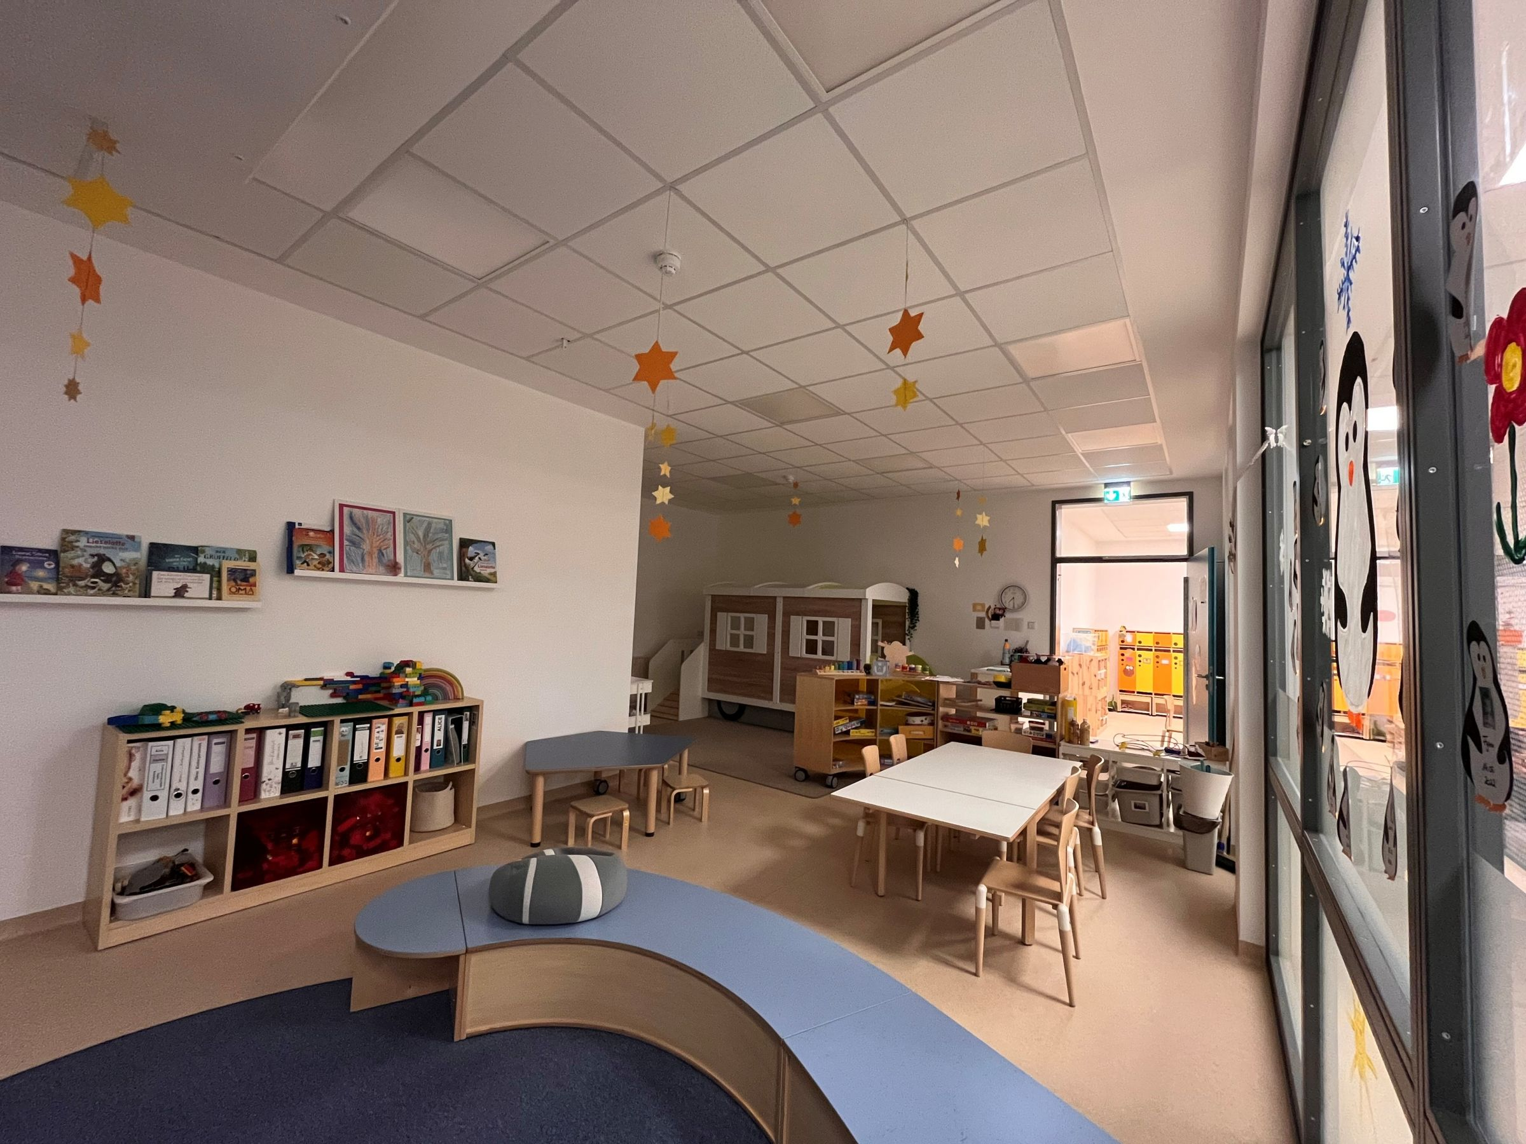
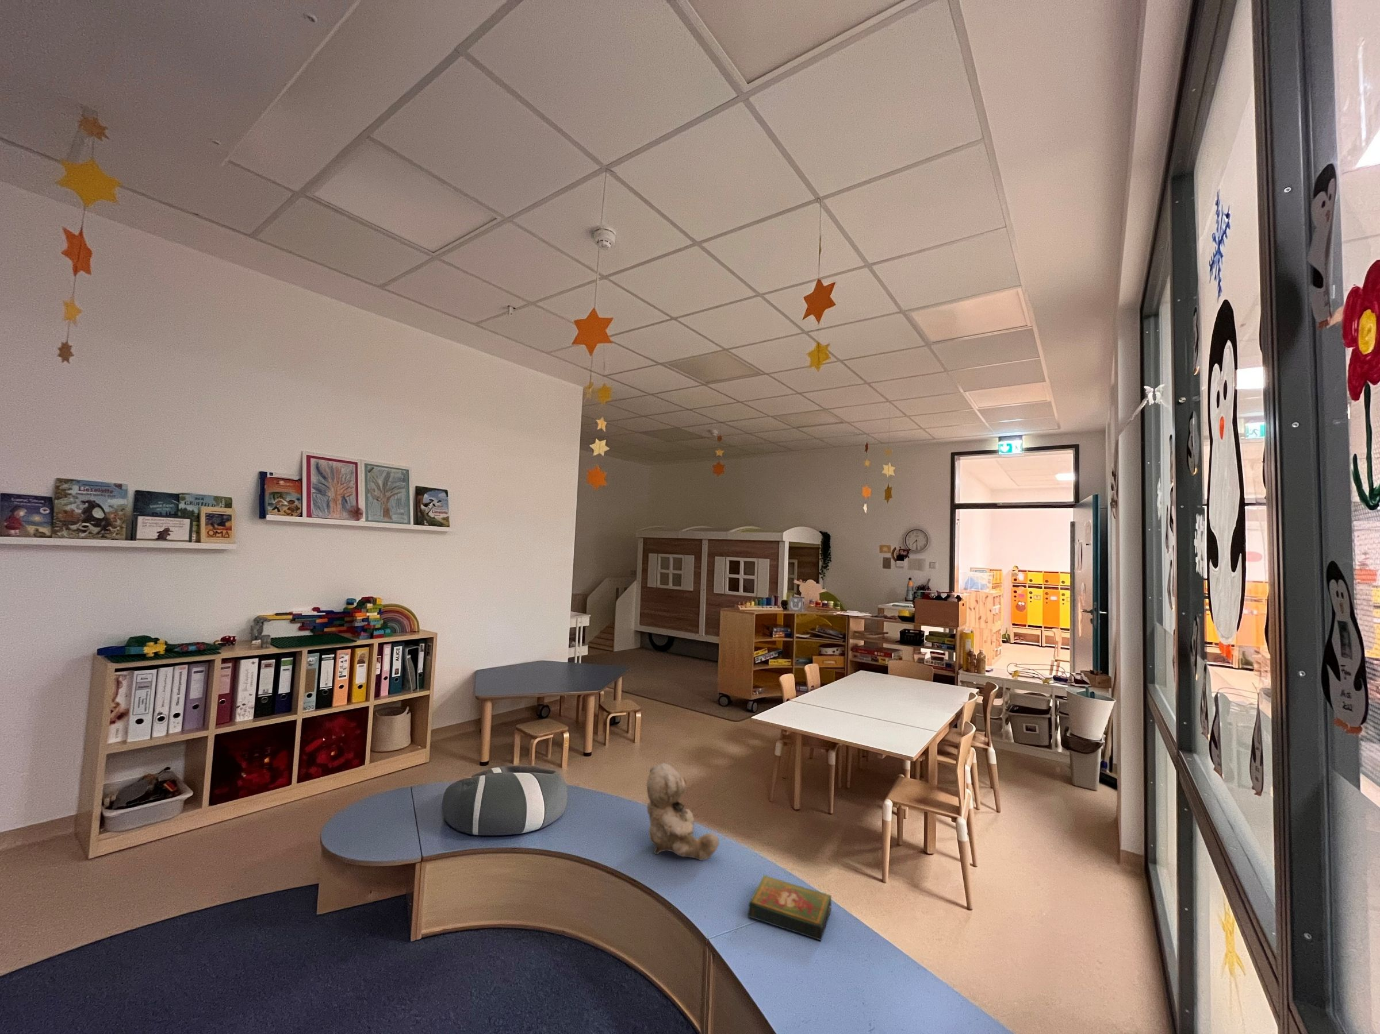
+ book (790, 906)
+ teddy bear (681, 804)
